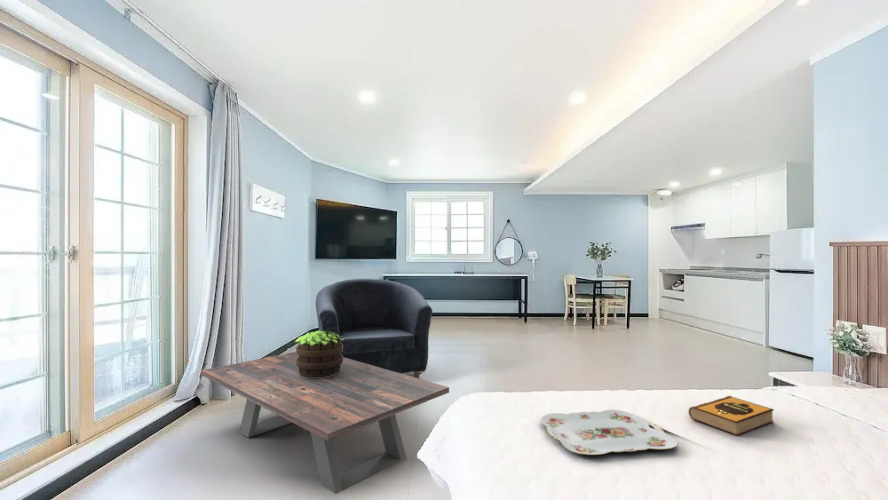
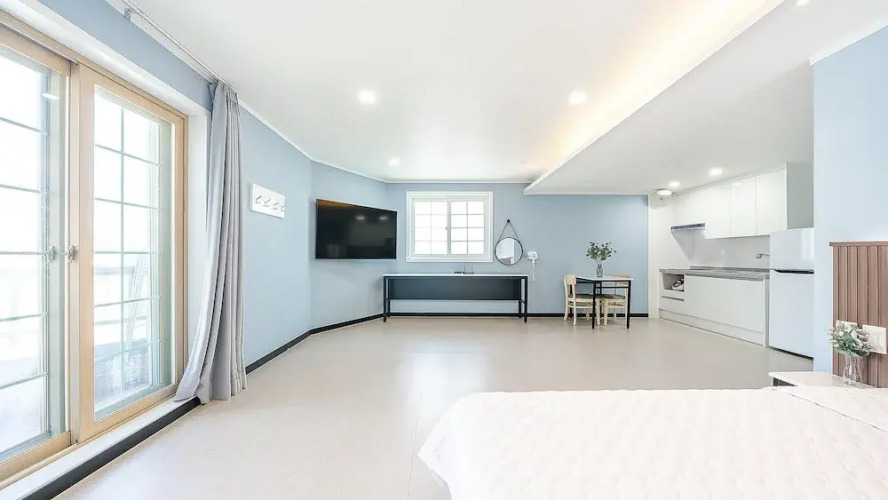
- potted plant (320, 351)
- serving tray (604, 431)
- coffee table (317, 411)
- armchair (375, 330)
- hardback book (730, 413)
